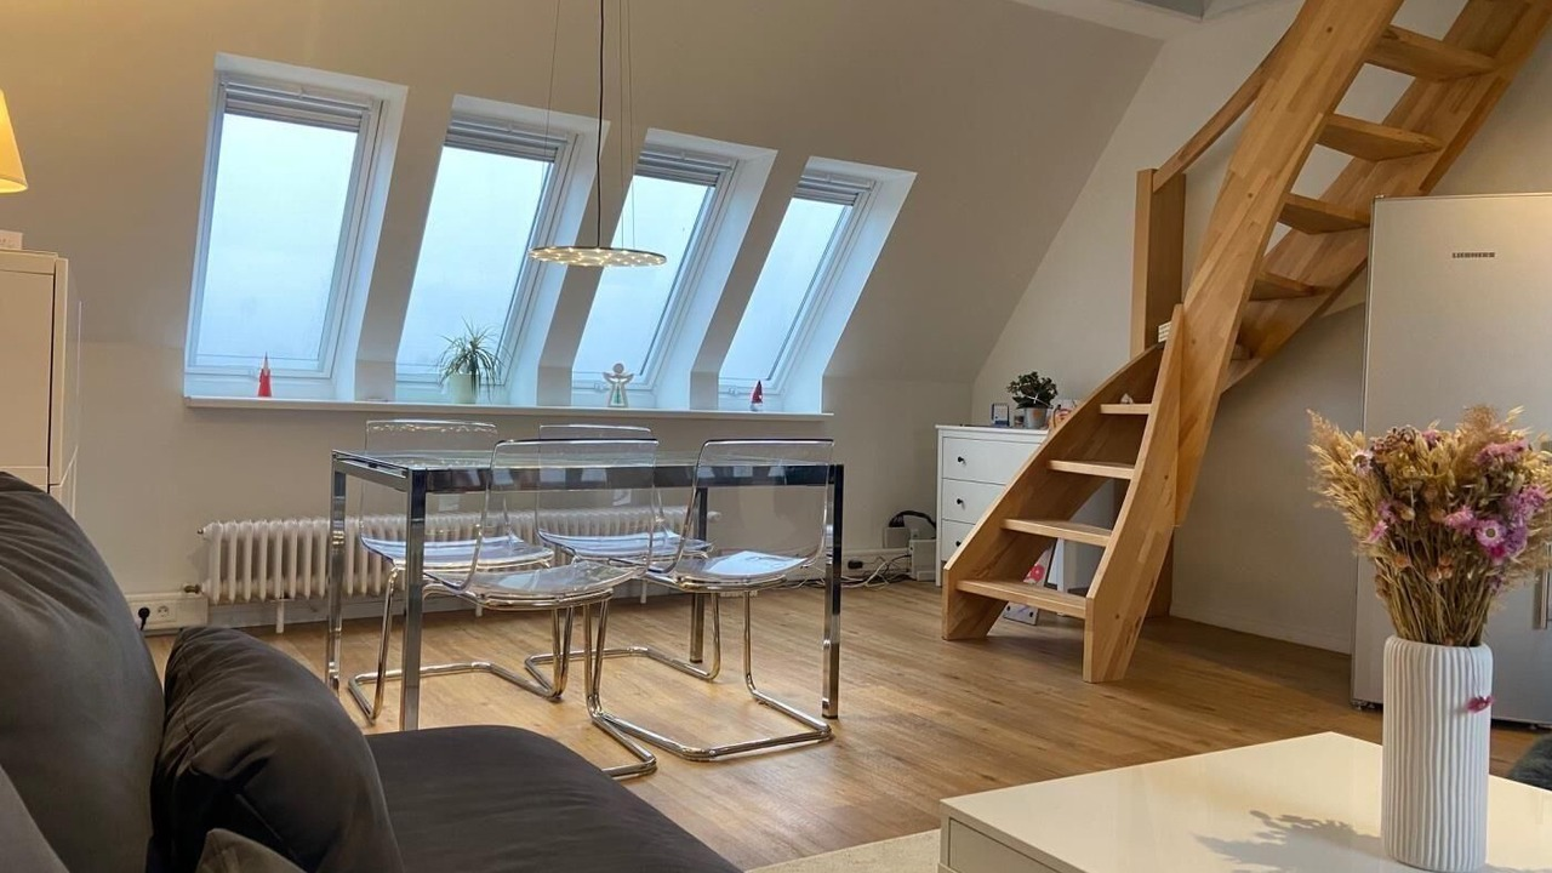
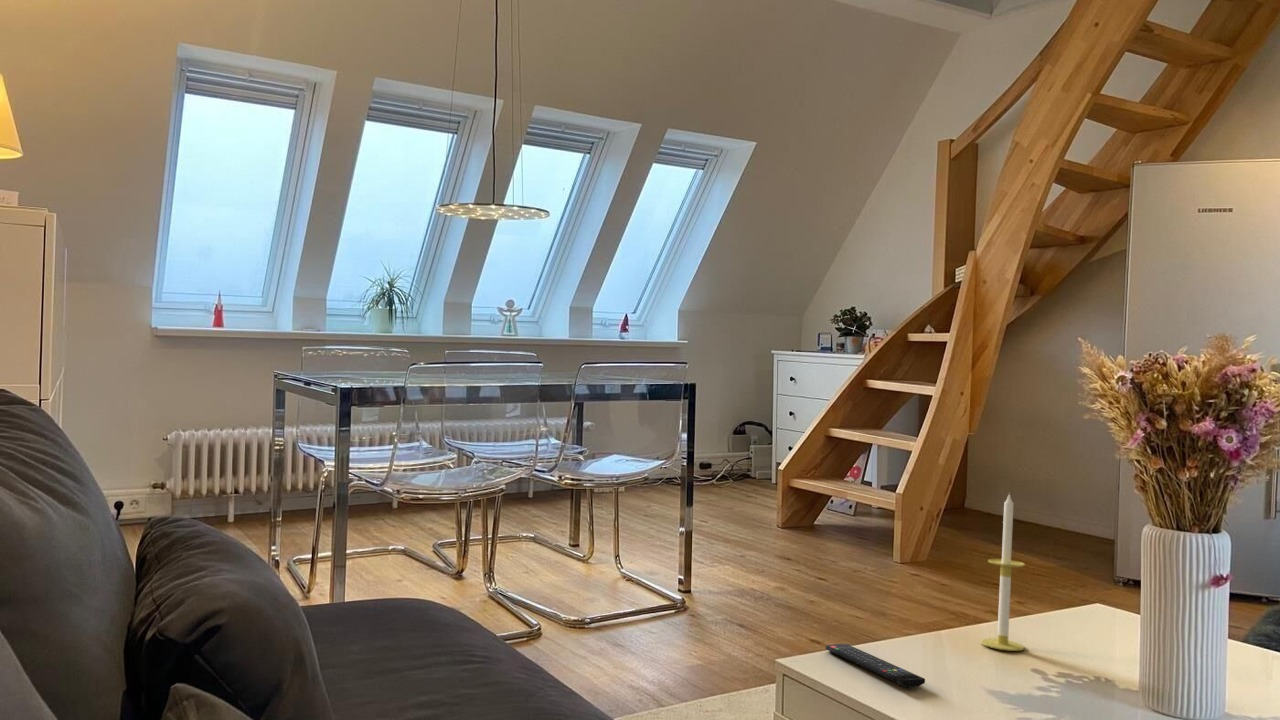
+ candle (1005, 568)
+ remote control (871, 664)
